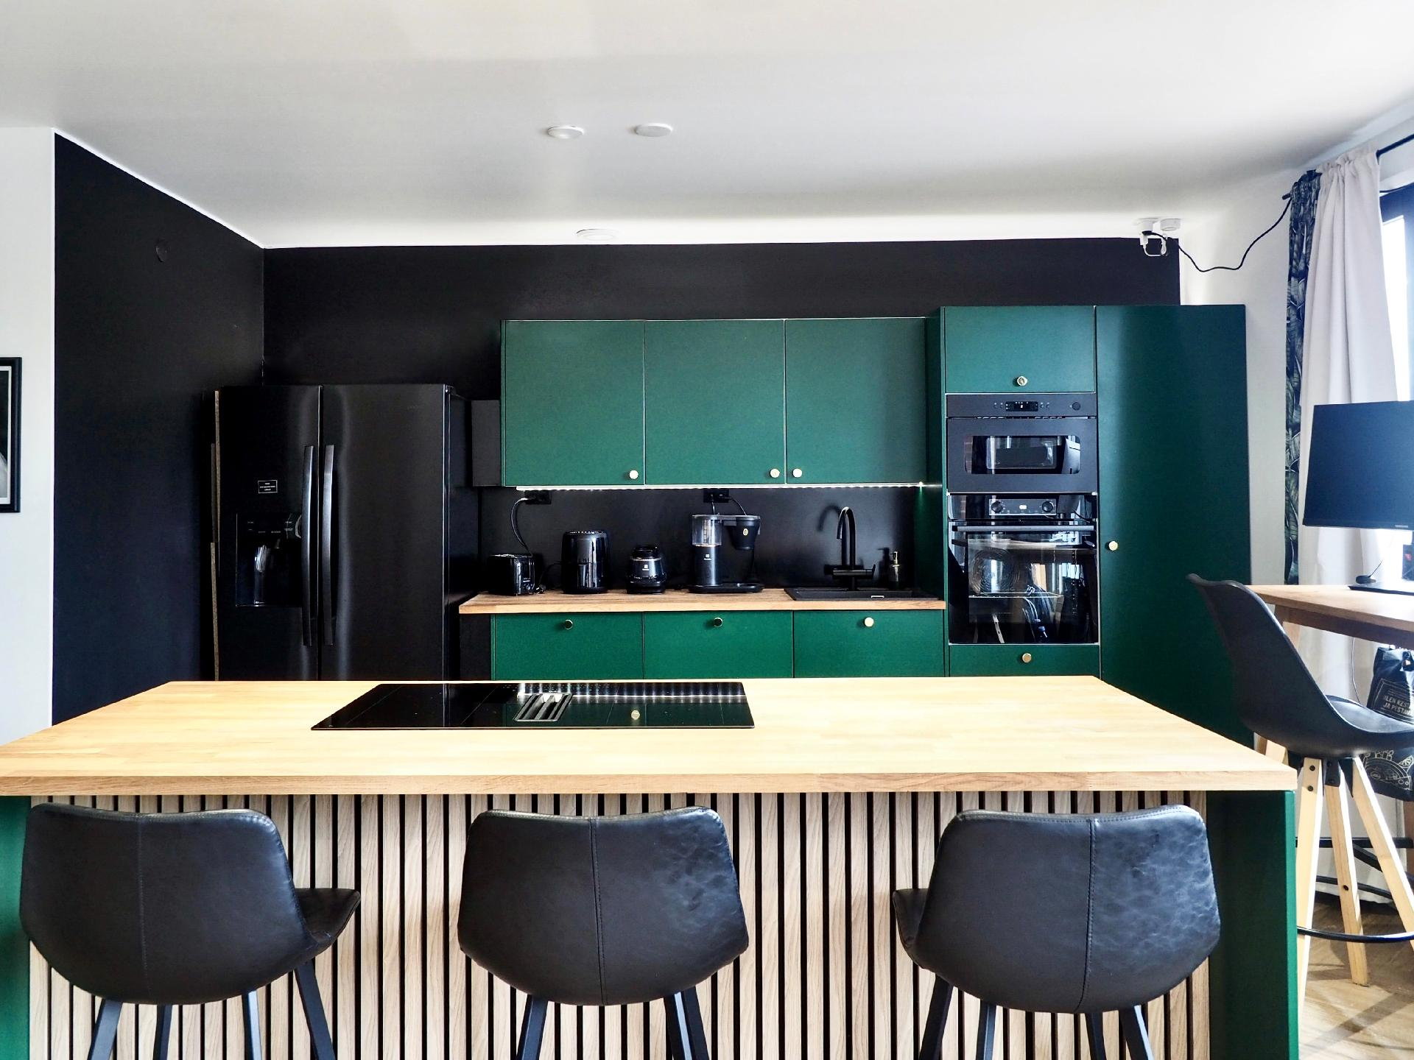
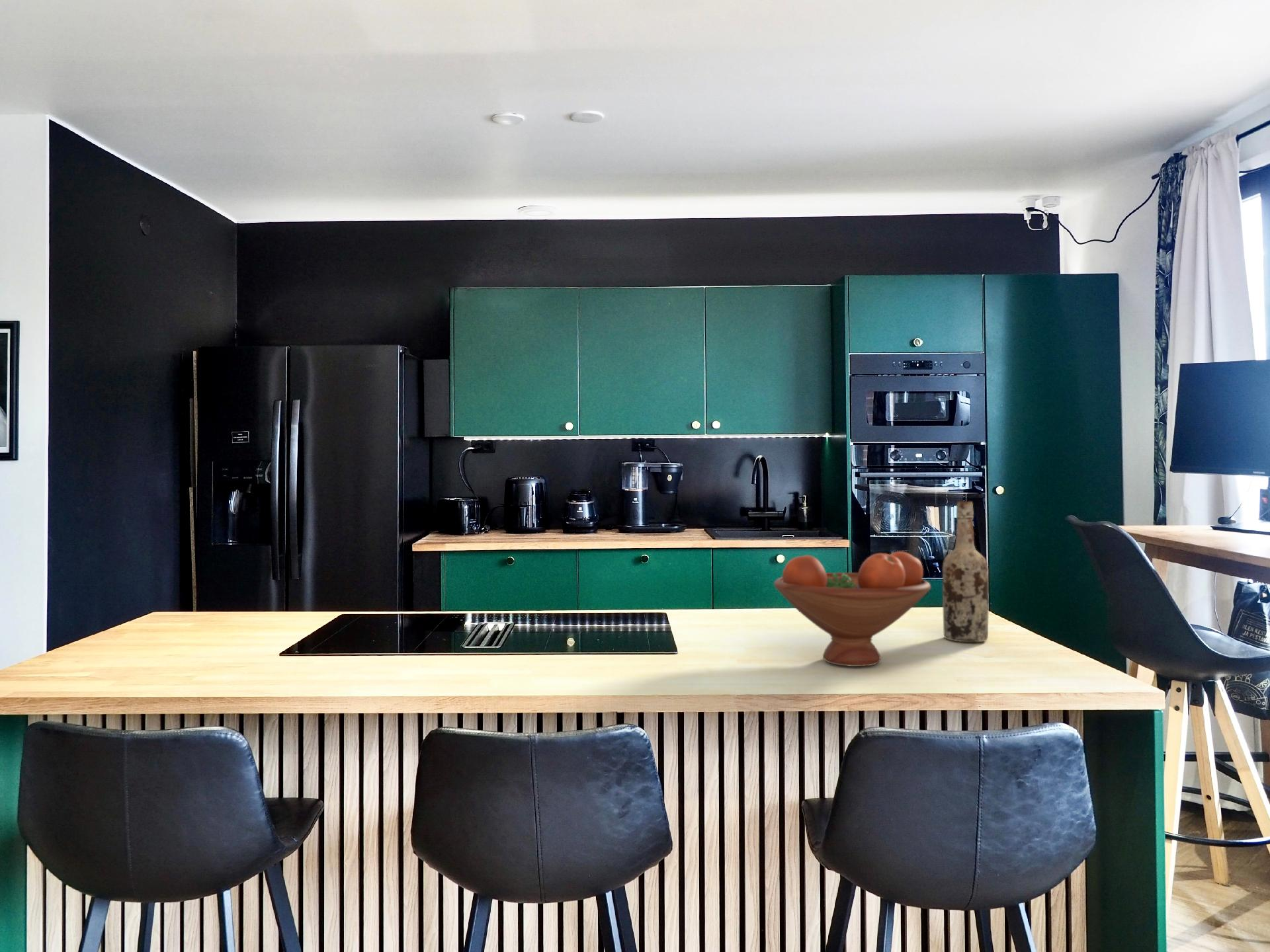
+ wine bottle (965, 570)
+ fruit bowl (851, 606)
